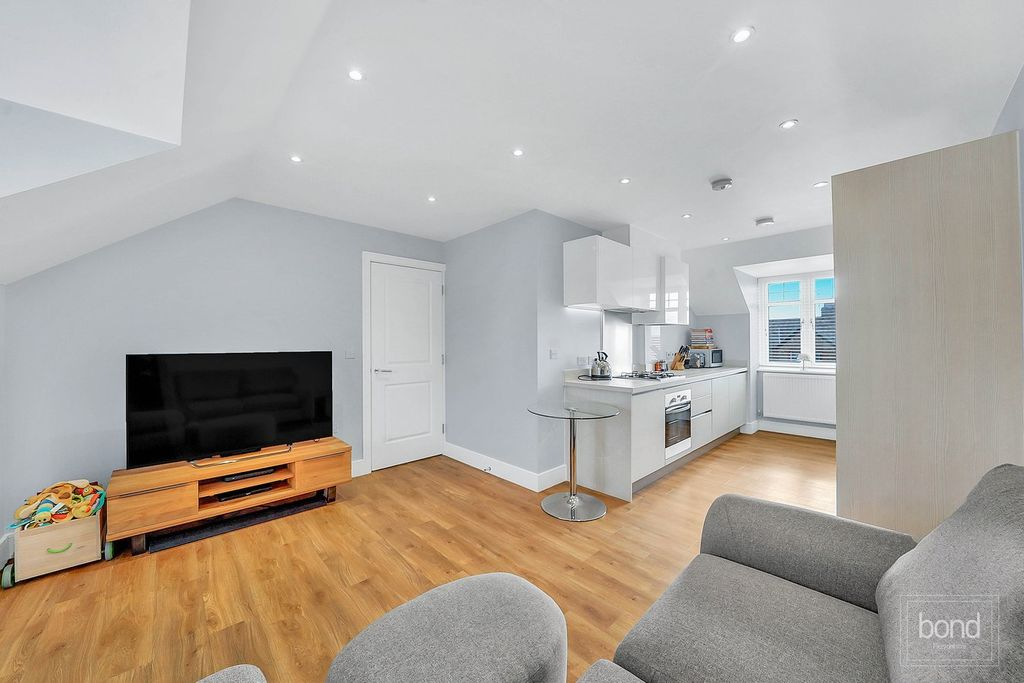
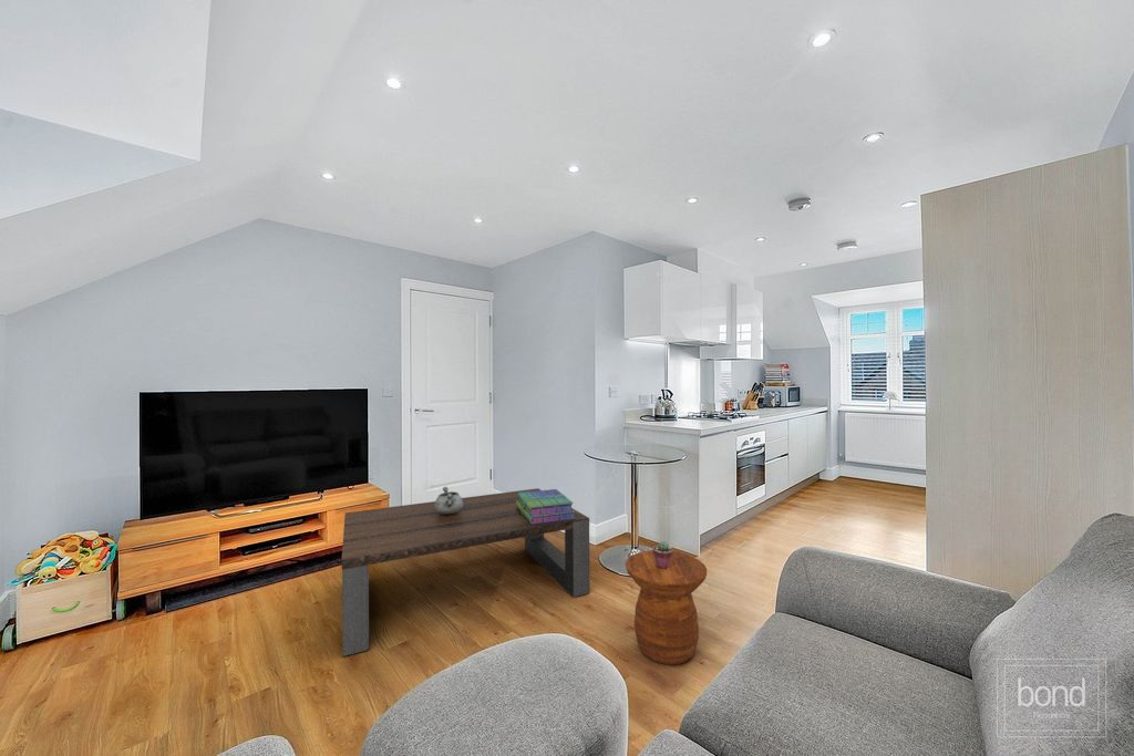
+ coffee table (464, 547)
+ decorative bowl (449, 500)
+ stack of books (544, 504)
+ side table (666, 607)
+ potted succulent (662, 553)
